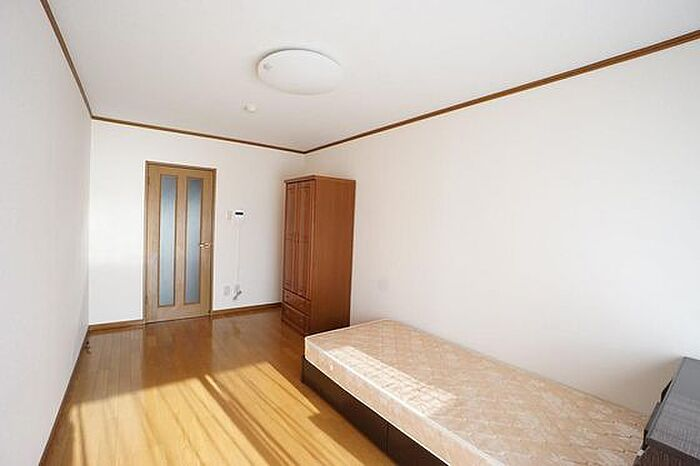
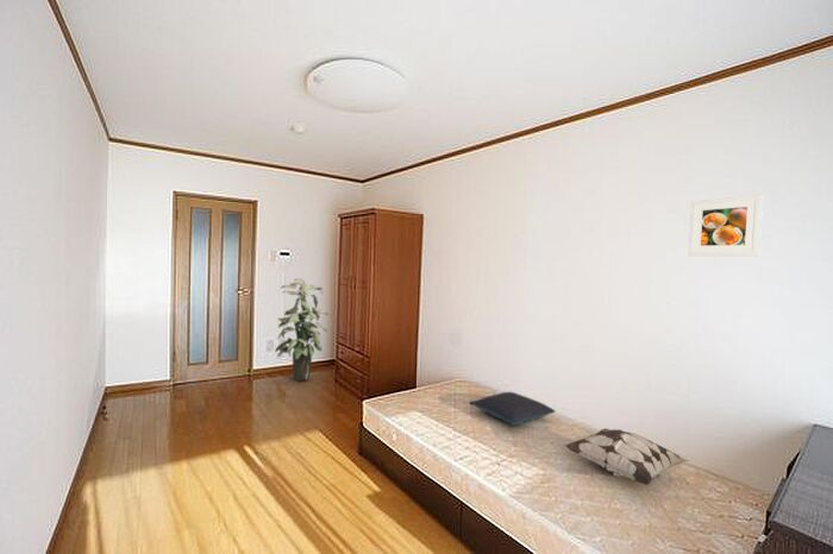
+ indoor plant (300, 328)
+ decorative pillow (624, 452)
+ pillow (511, 407)
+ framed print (722, 227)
